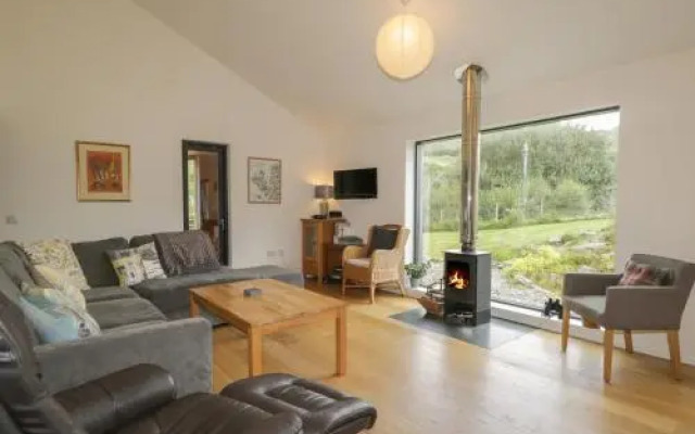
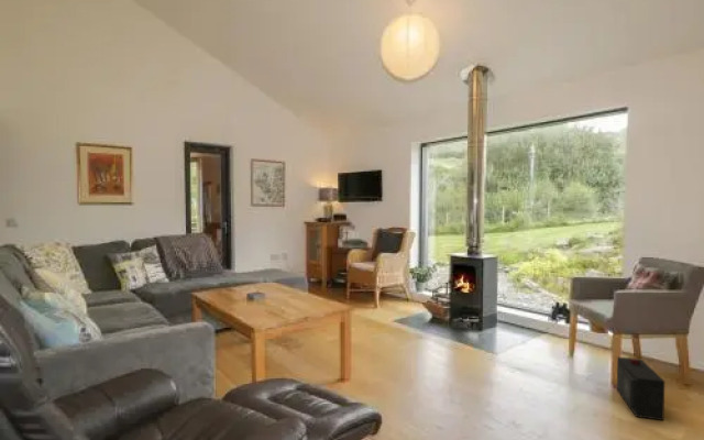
+ speaker (636, 384)
